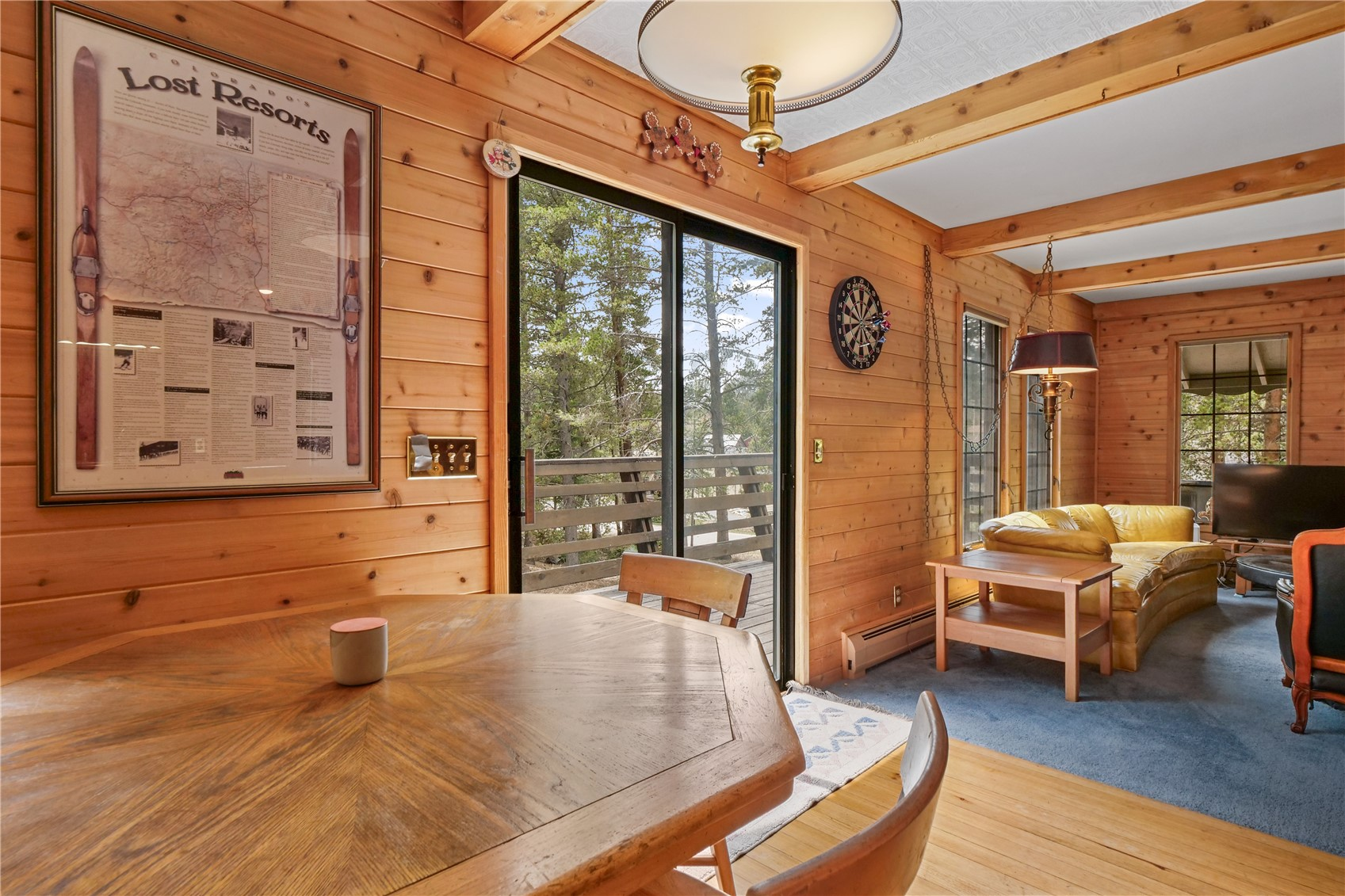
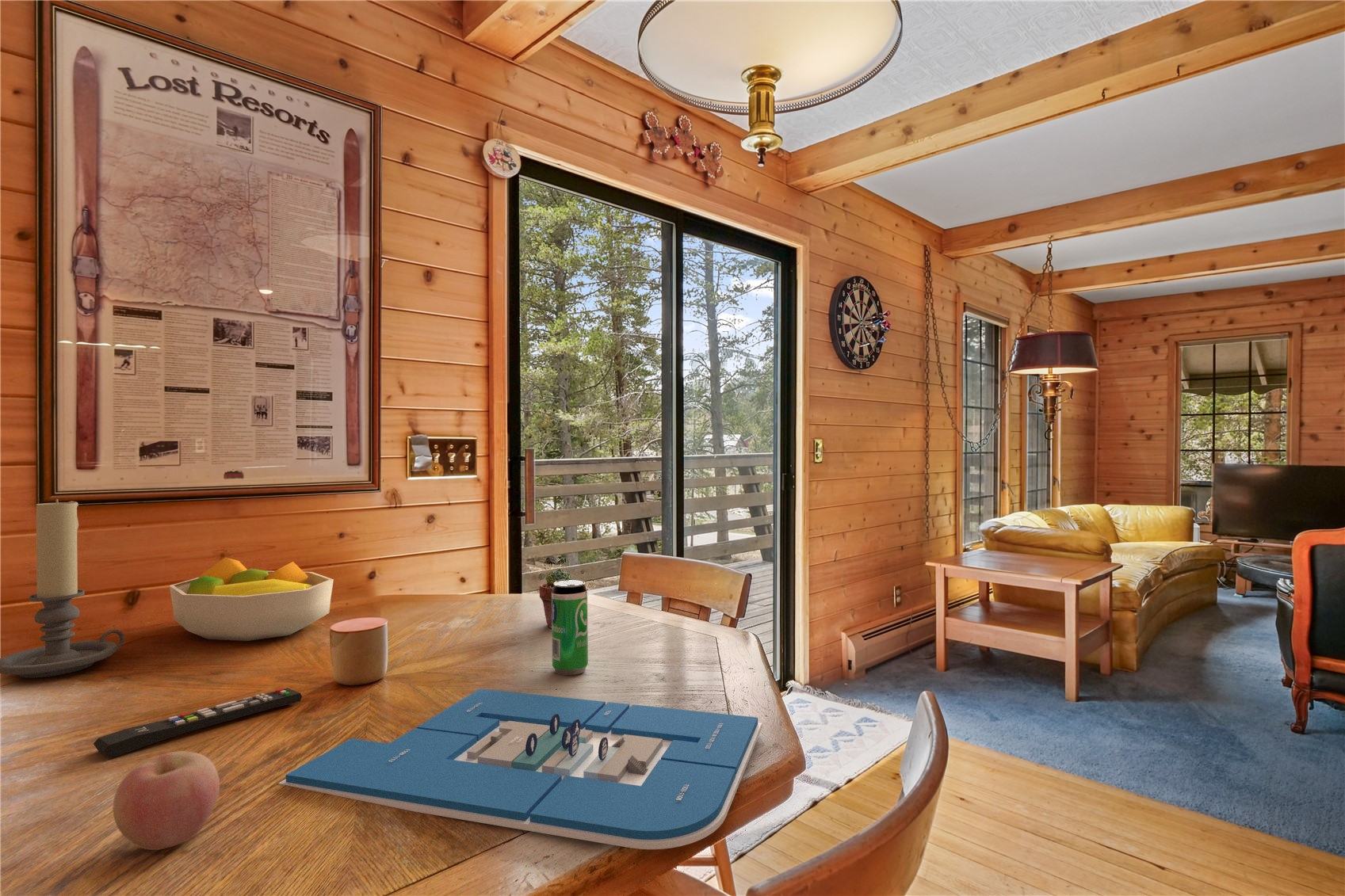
+ remote control (207, 717)
+ fruit bowl (253, 594)
+ beverage can (569, 626)
+ apple (169, 800)
+ board game (542, 739)
+ candle holder (67, 581)
+ potted succulent (551, 597)
